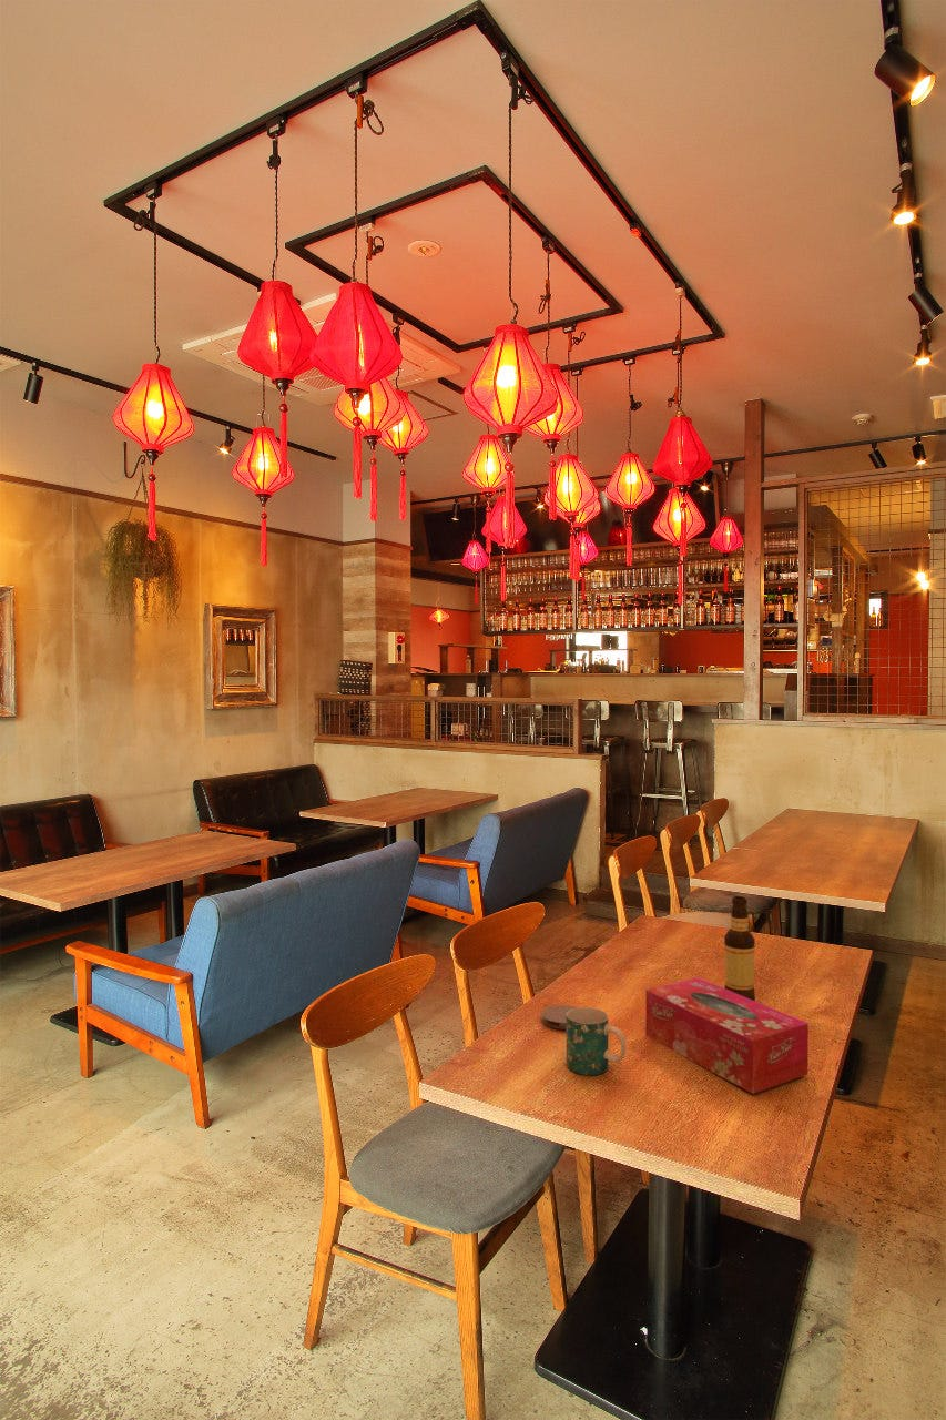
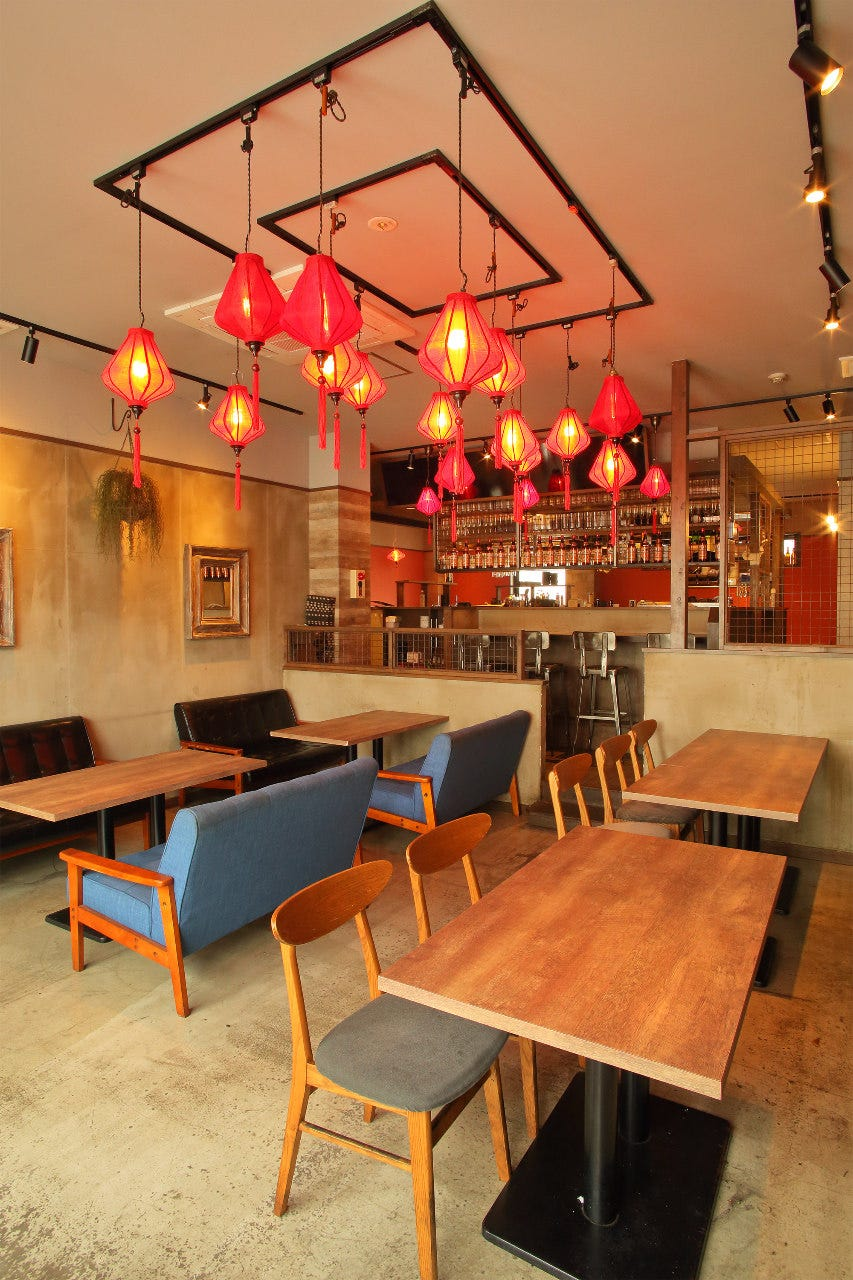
- mug (596, 1042)
- bottle (739, 950)
- coaster (563, 1016)
- tissue box (722, 1030)
